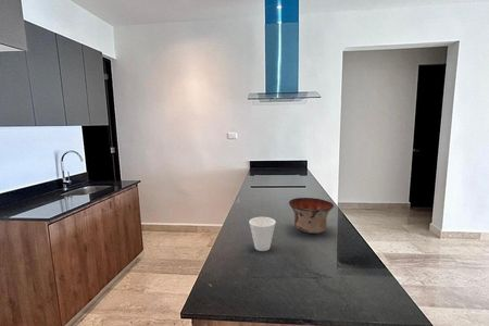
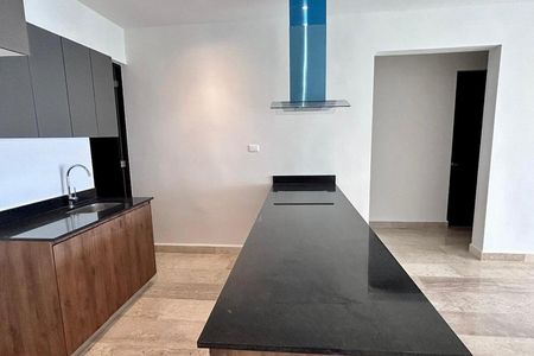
- bowl (310, 216)
- cup (262, 234)
